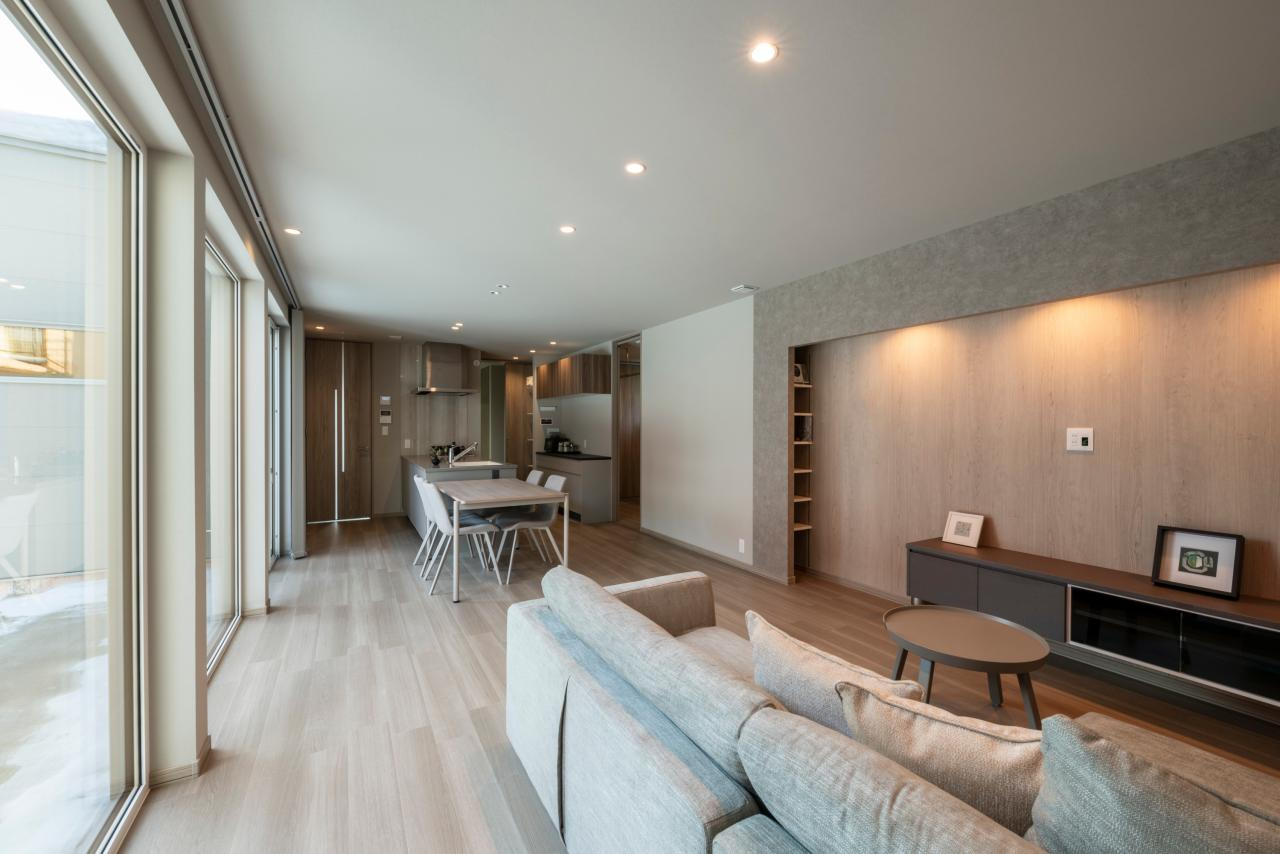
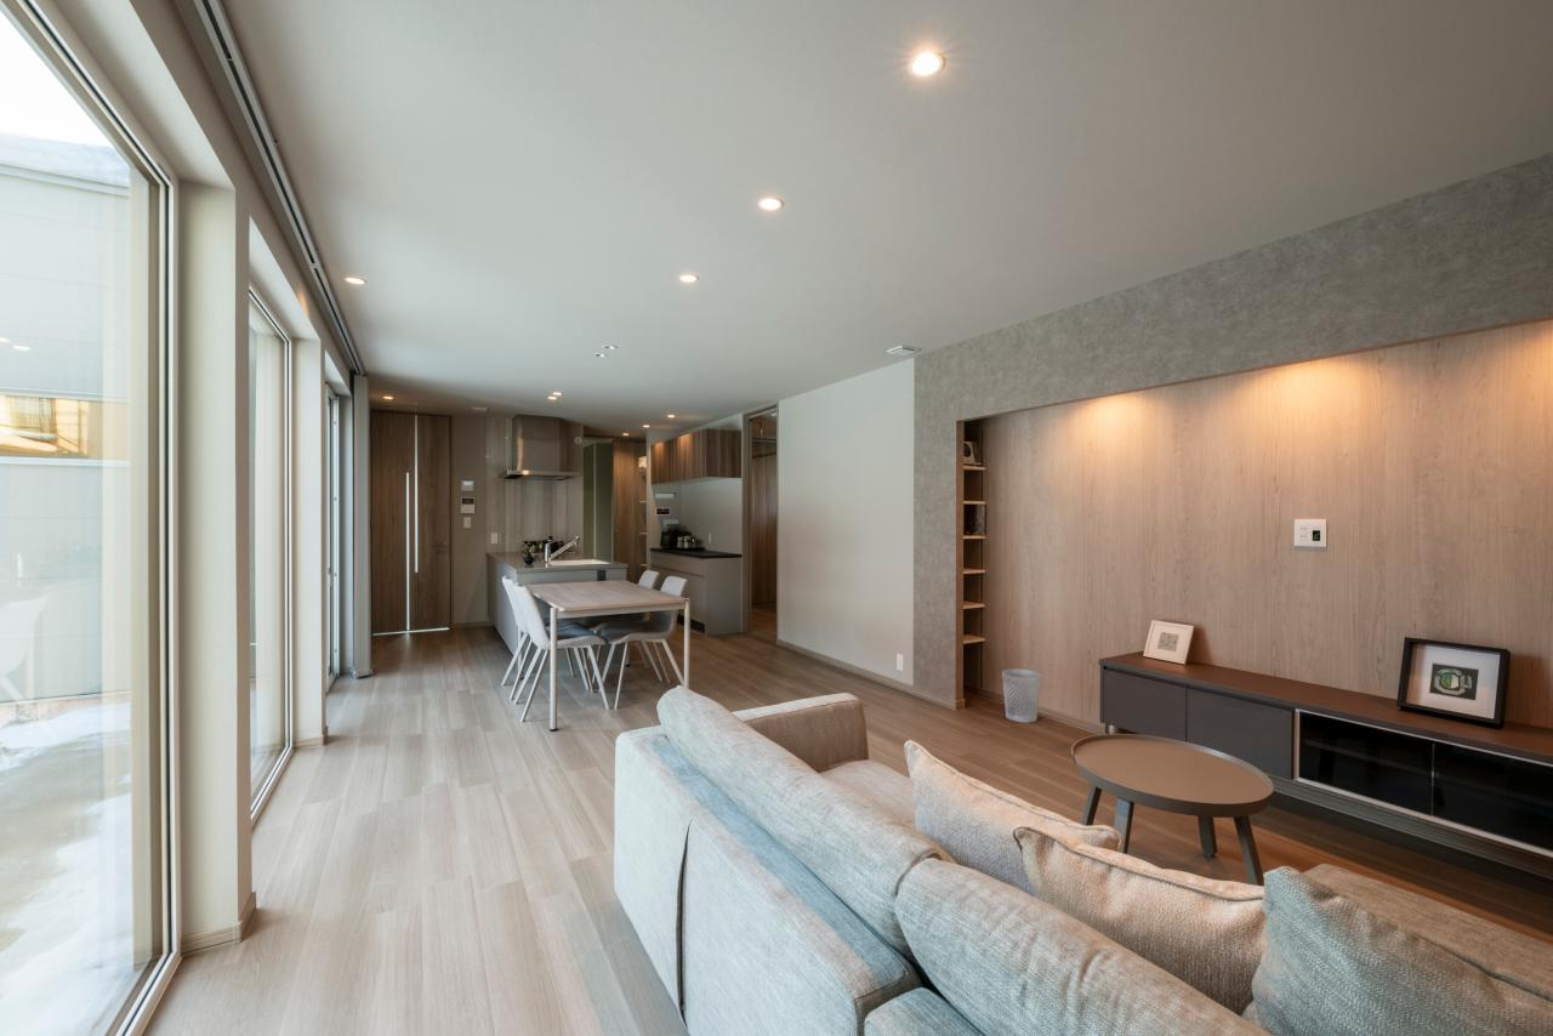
+ wastebasket (1022, 695)
